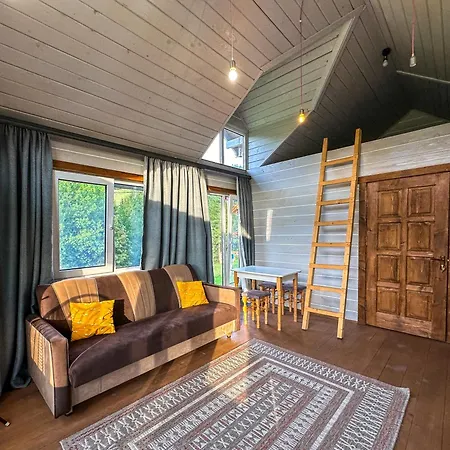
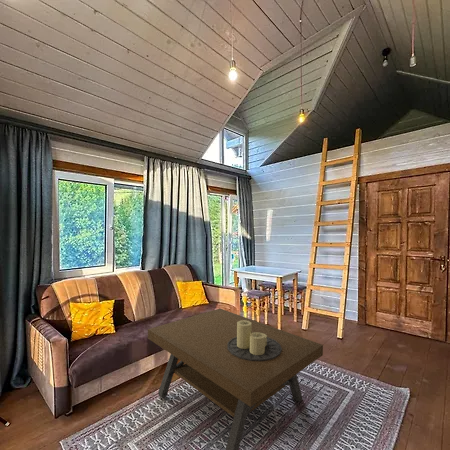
+ coffee table (230, 356)
